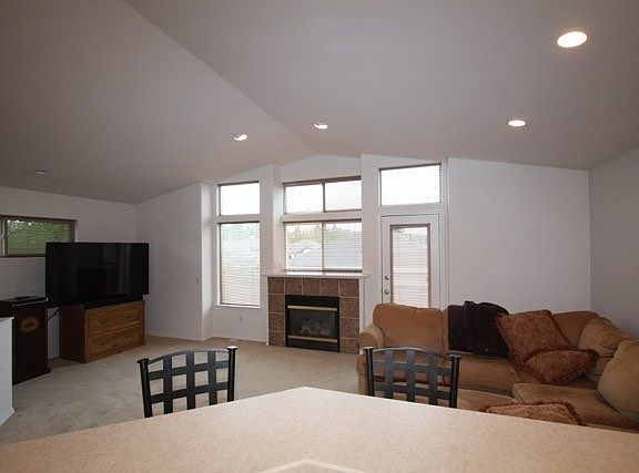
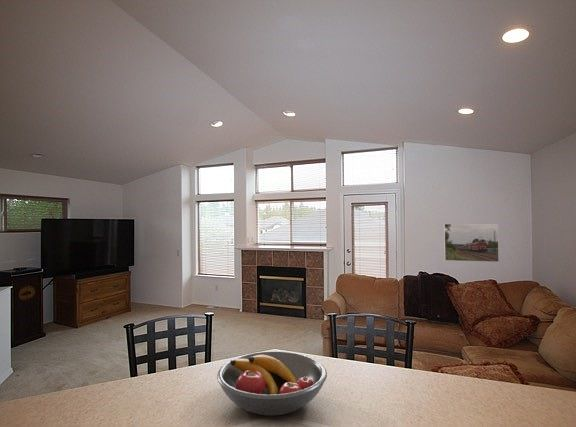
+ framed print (470, 242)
+ fruit bowl (272, 381)
